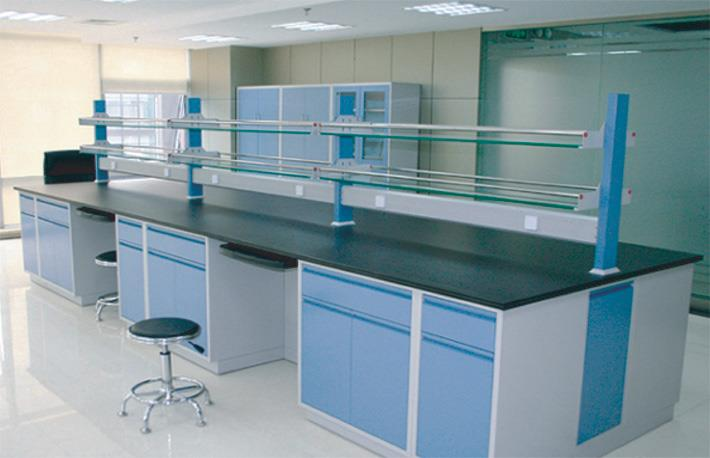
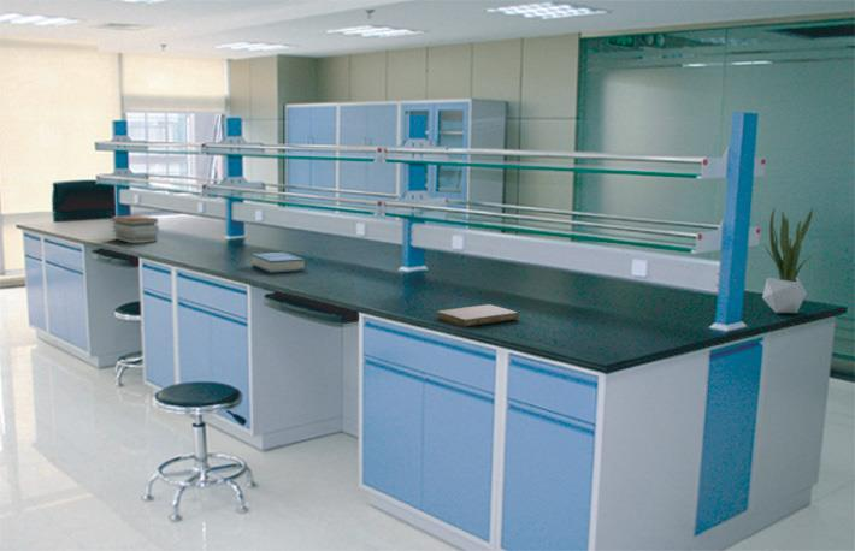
+ book stack (135, 229)
+ potted plant (785, 260)
+ notebook (477, 315)
+ hardback book (278, 261)
